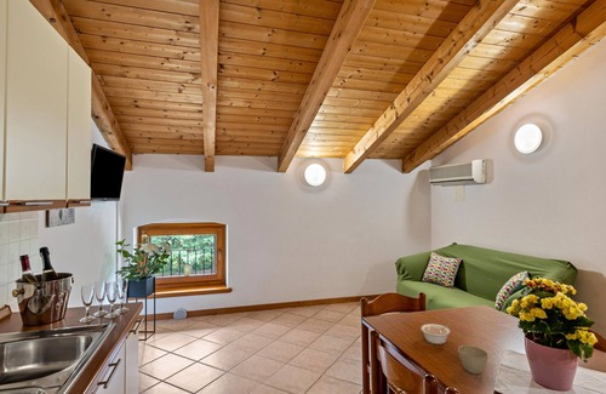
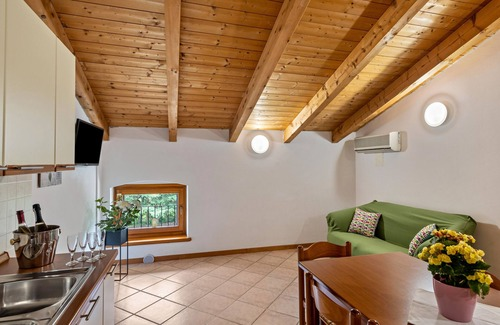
- flower pot (473, 360)
- legume (435, 332)
